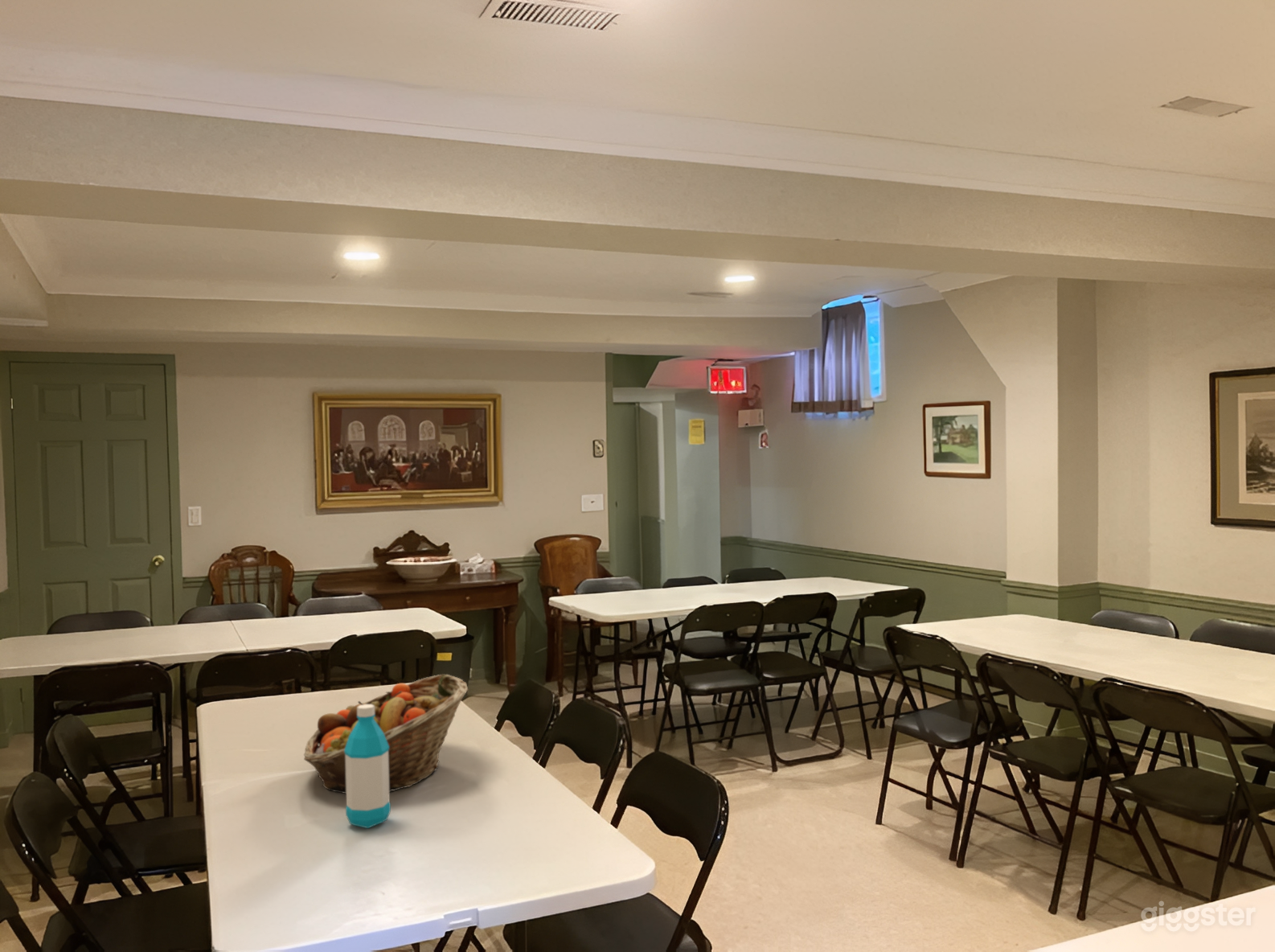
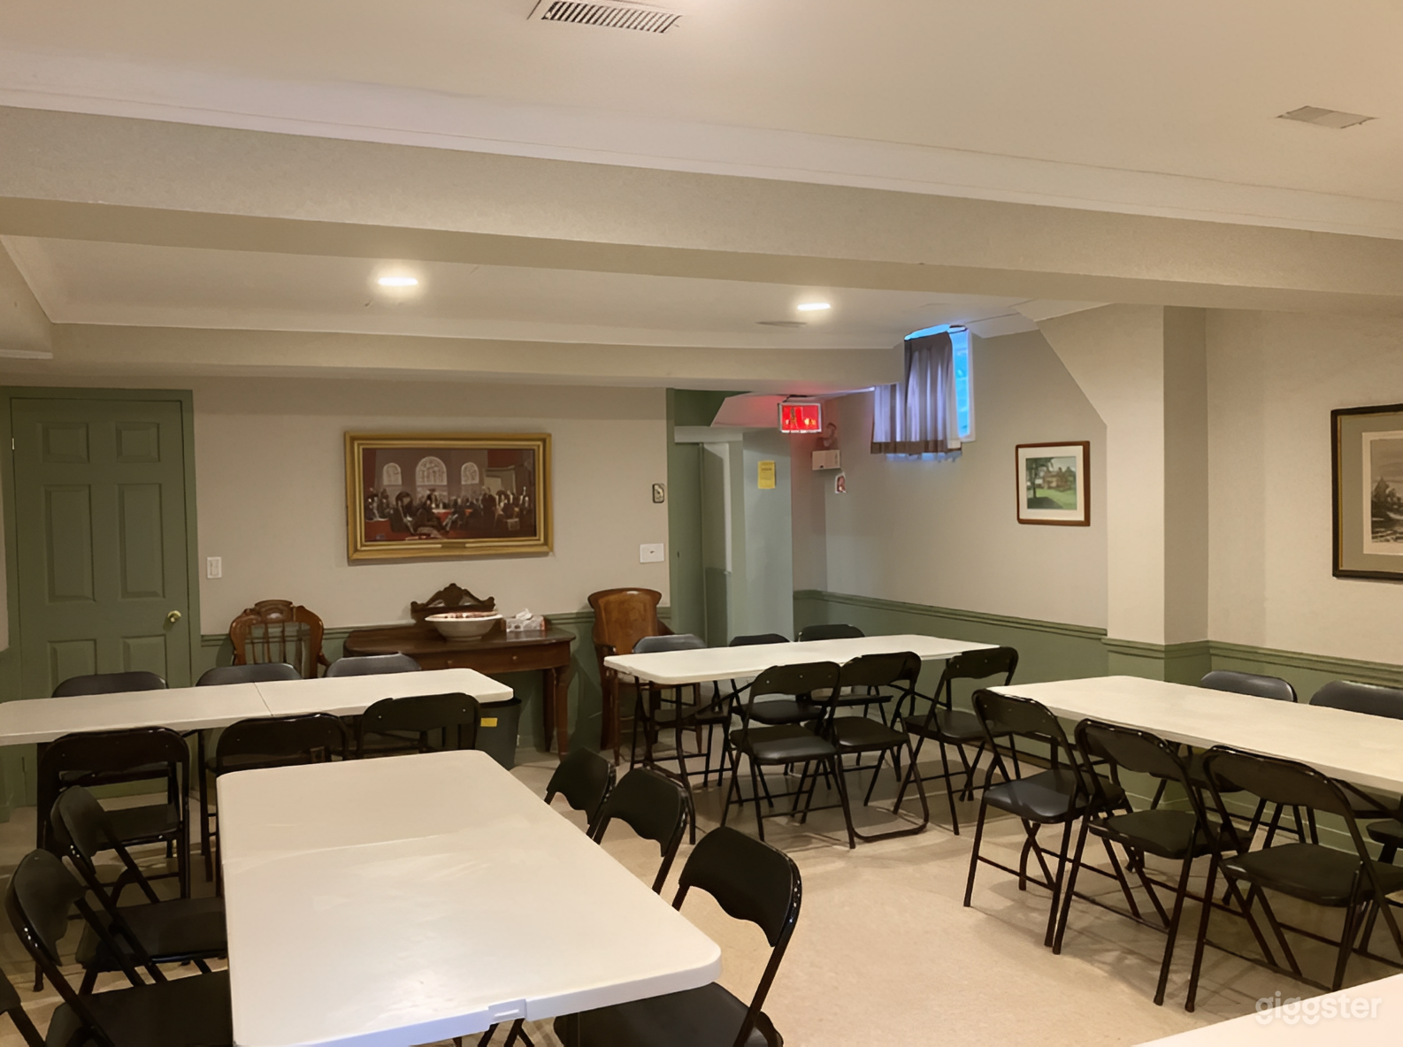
- water bottle (367, 765)
- fruit basket (387, 730)
